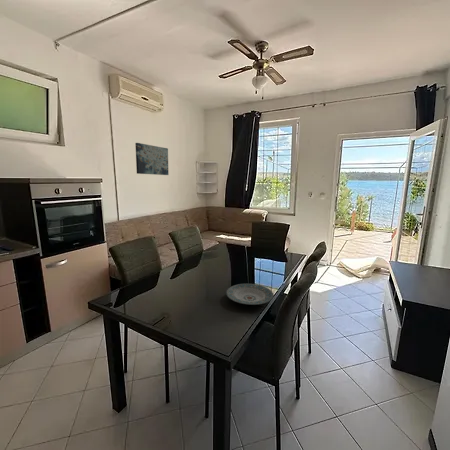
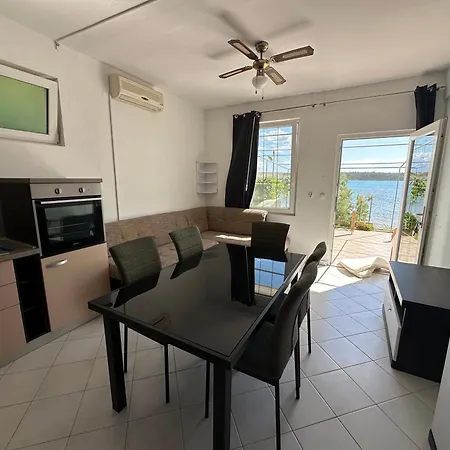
- plate (249, 295)
- wall art (153, 160)
